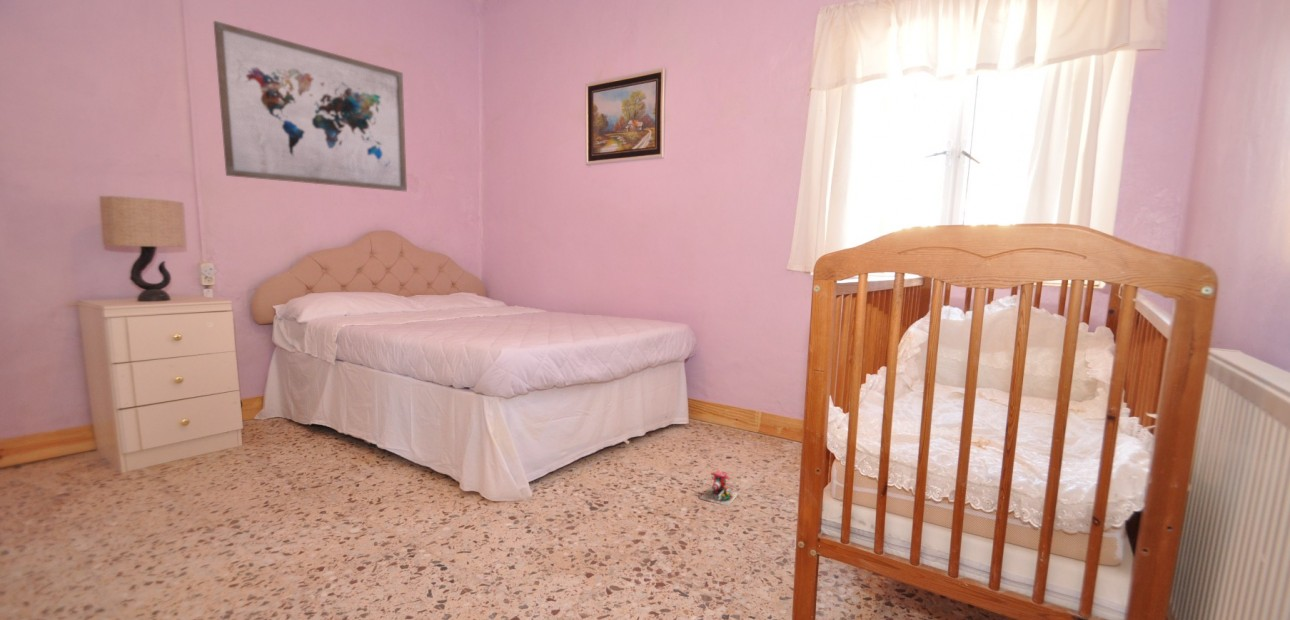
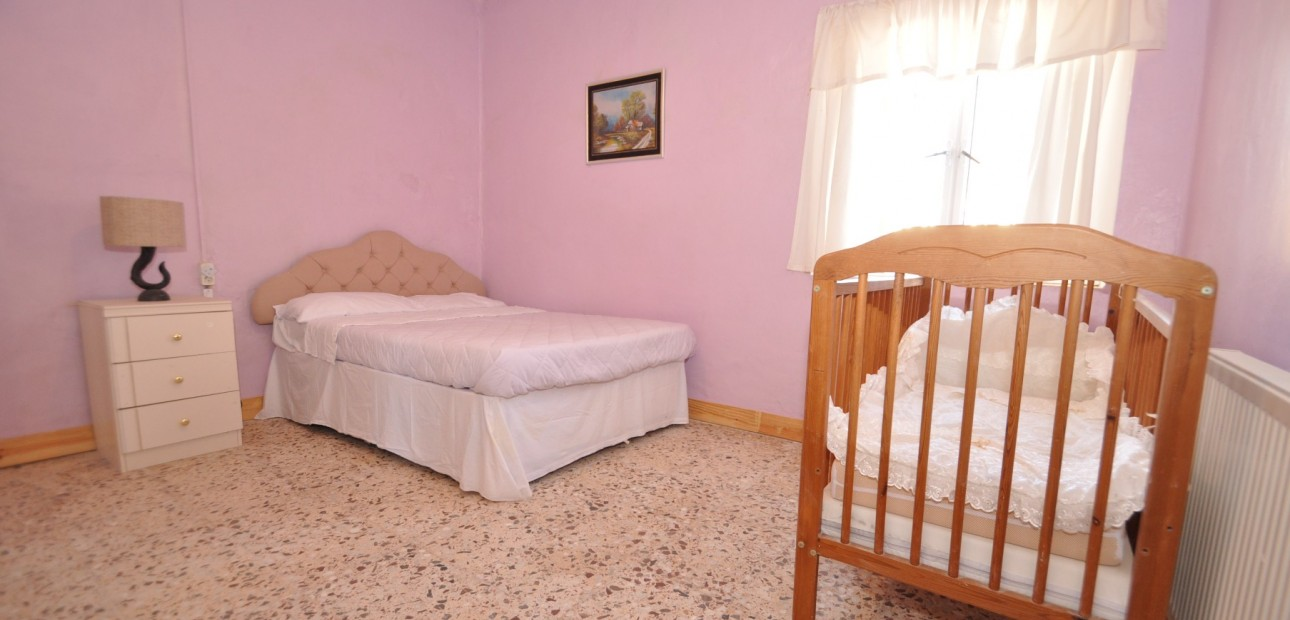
- wall art (323, 118)
- toy train (719, 485)
